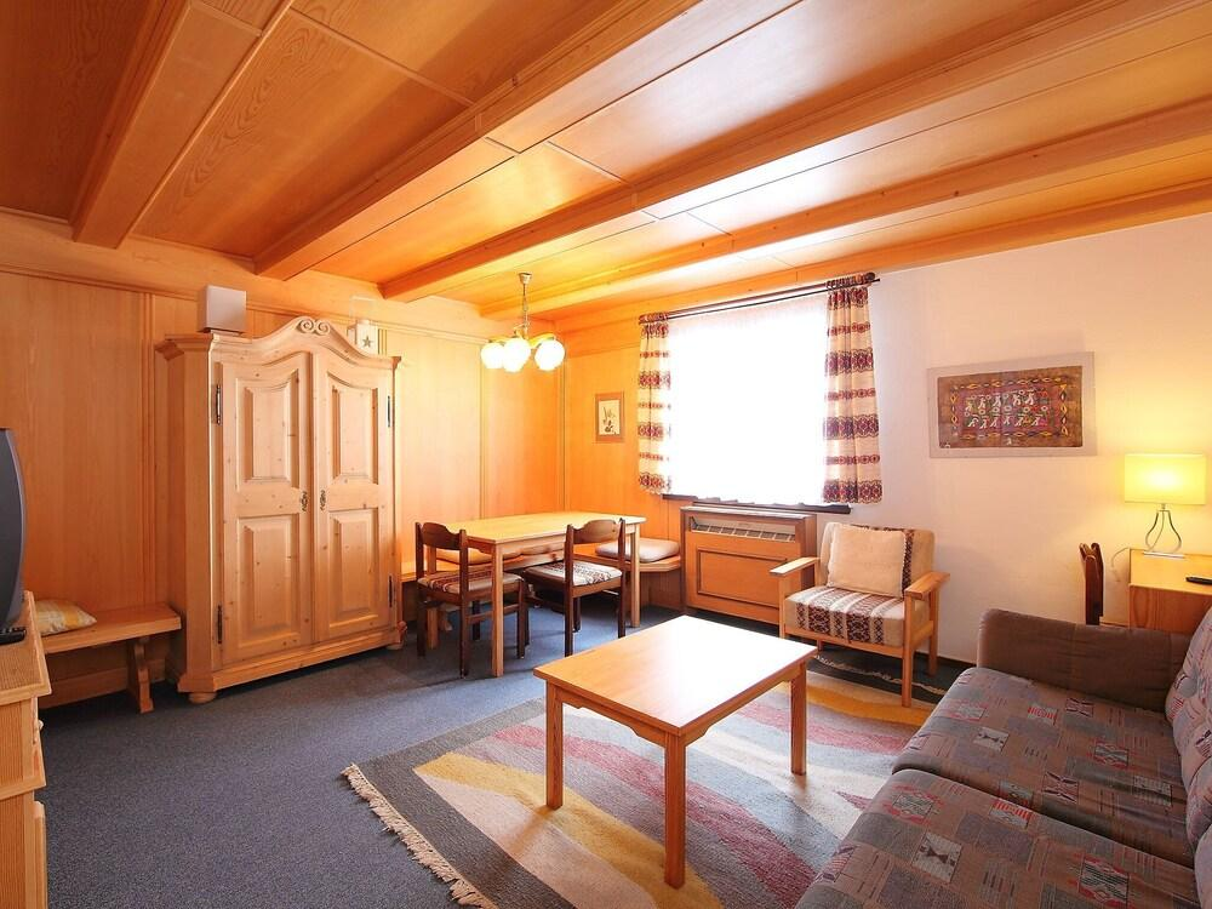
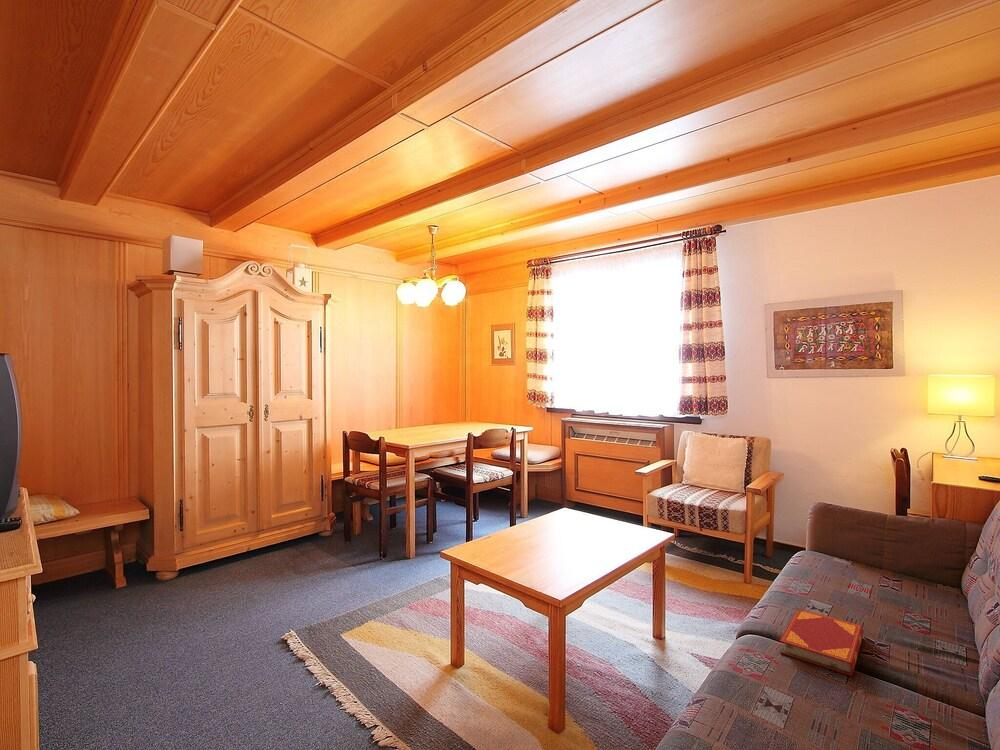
+ hardback book (822, 638)
